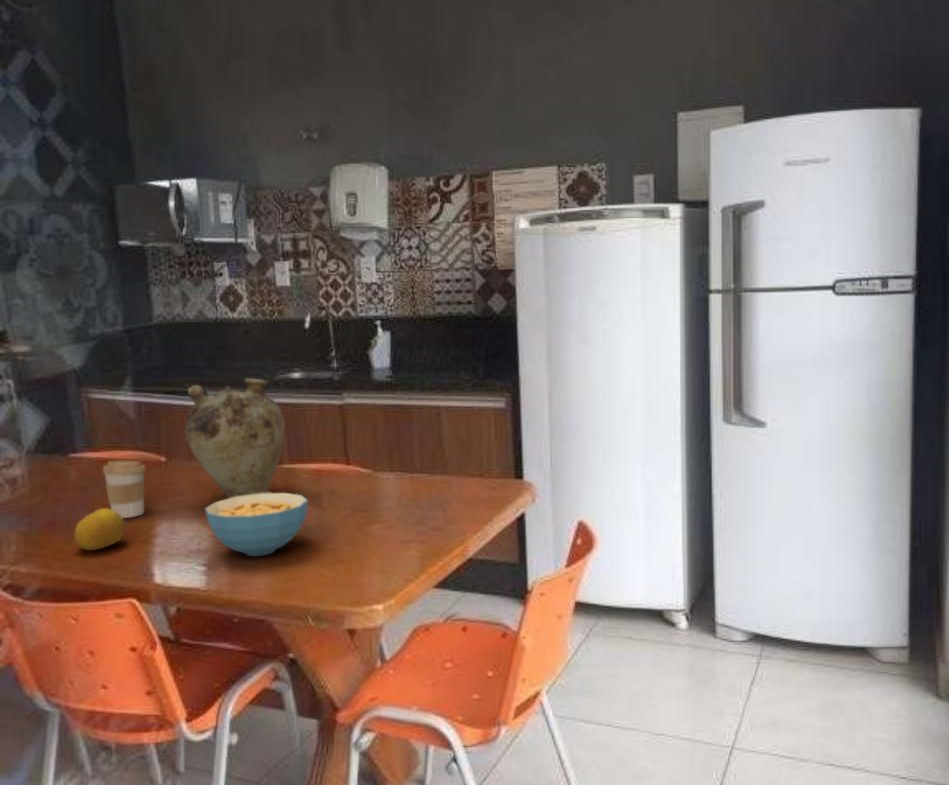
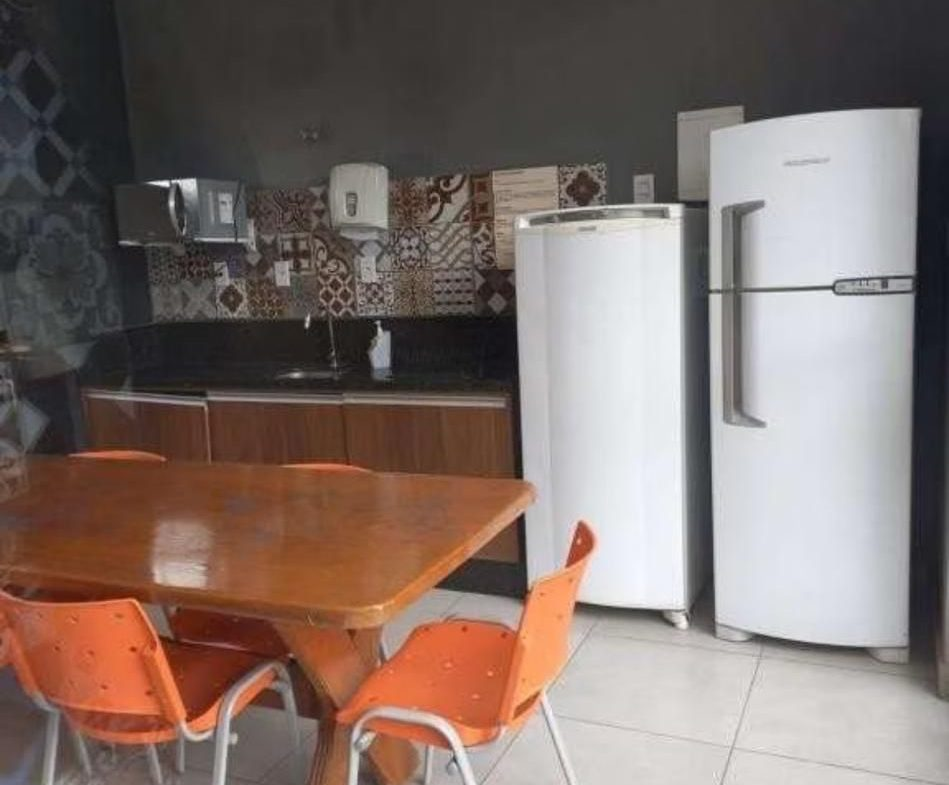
- coffee cup (125, 487)
- vase (236, 441)
- cereal bowl (258, 527)
- fruit (99, 528)
